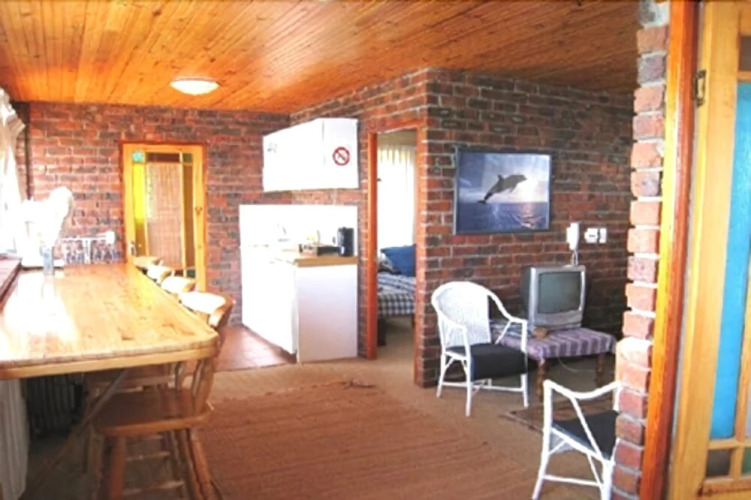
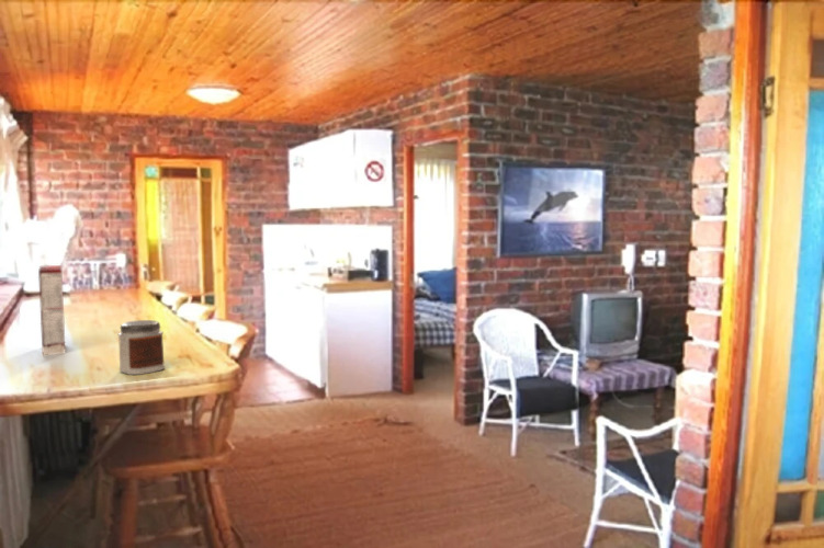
+ cereal box (52, 308)
+ jar (140, 346)
